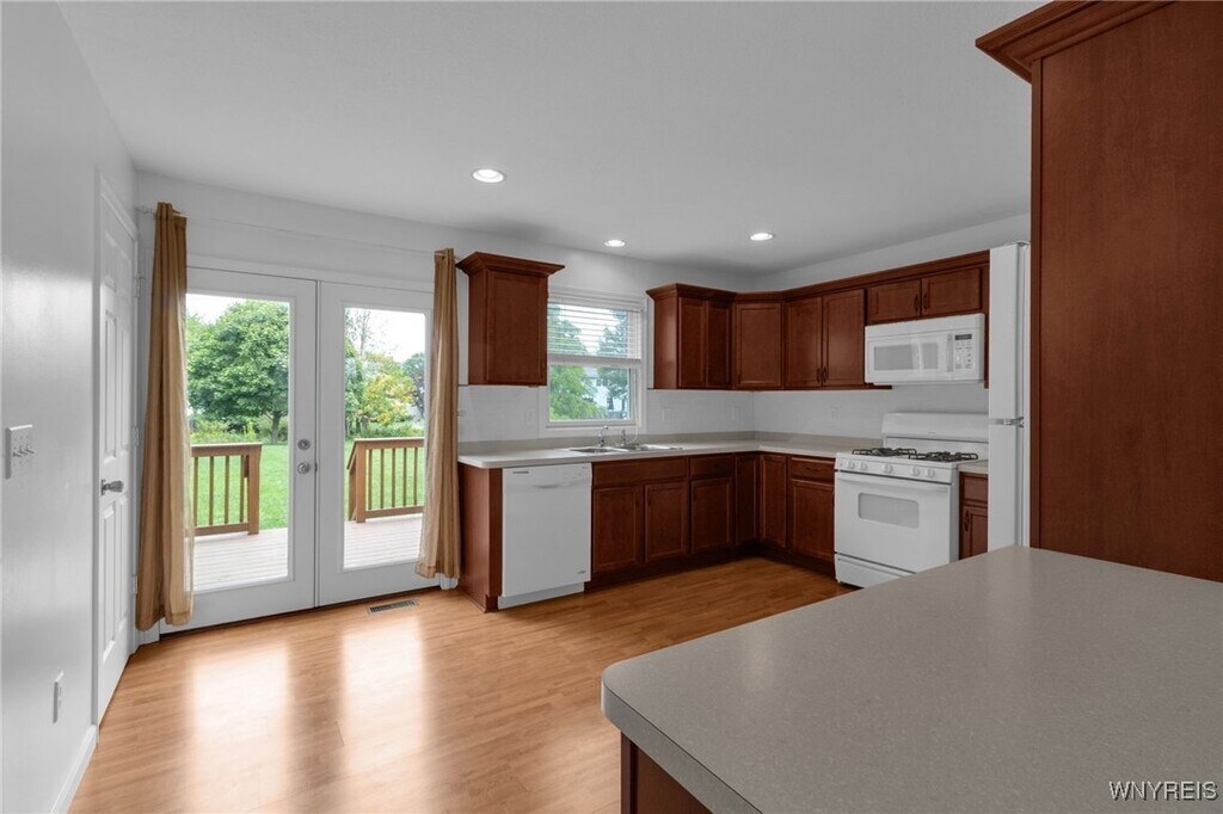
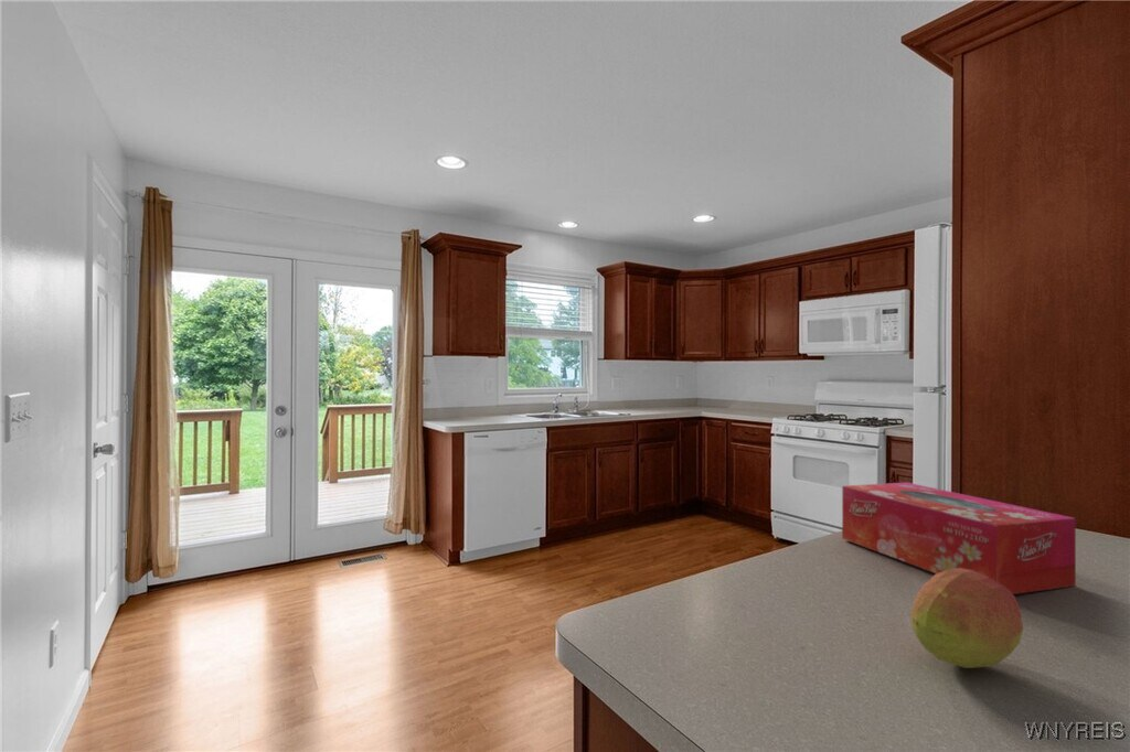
+ tissue box (944, 529)
+ fruit (963, 617)
